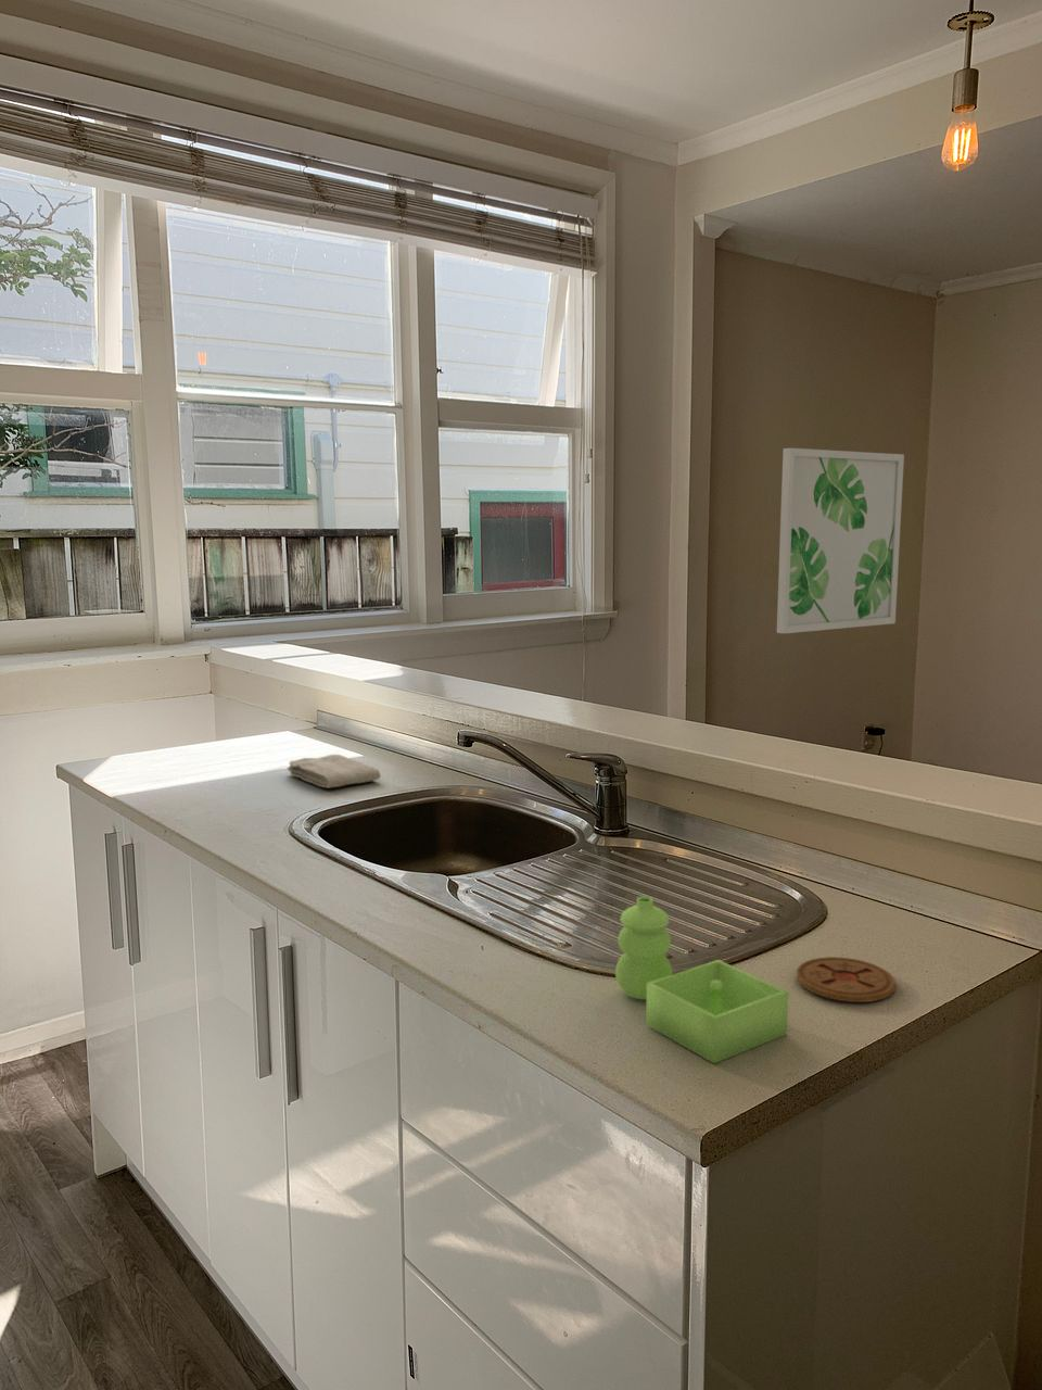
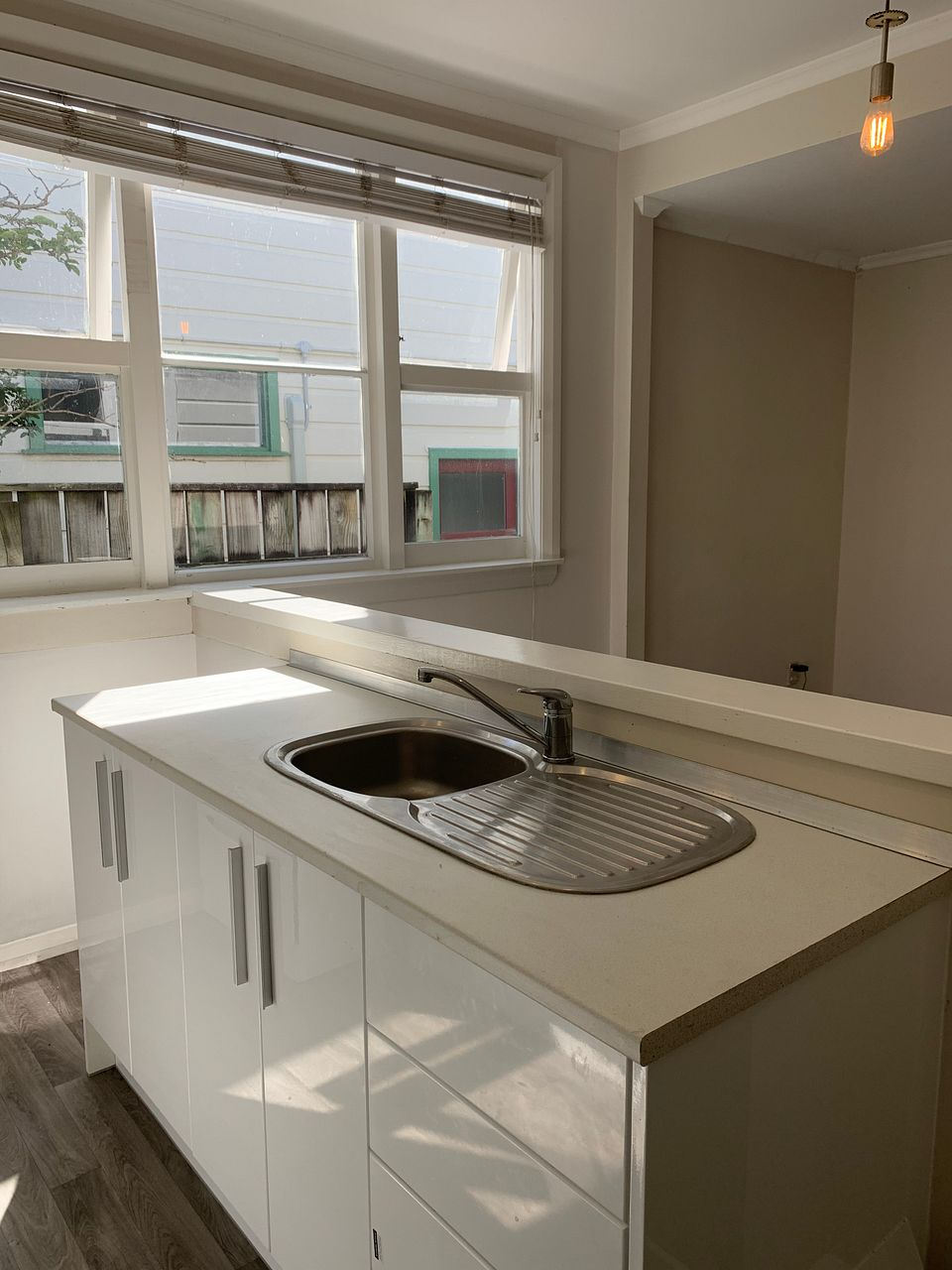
- washcloth (332, 768)
- coaster (845, 978)
- soap dispenser (686, 970)
- wall art (843, 541)
